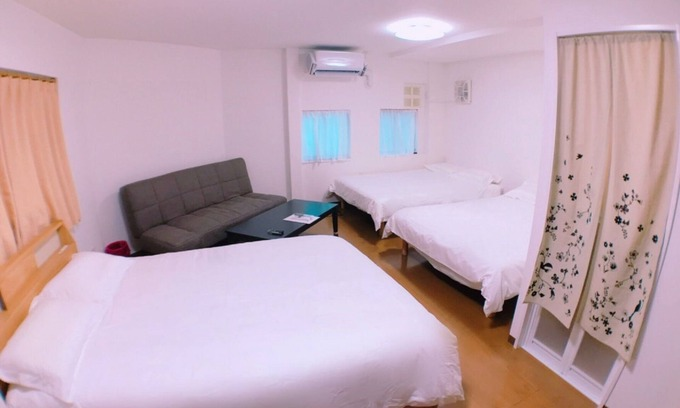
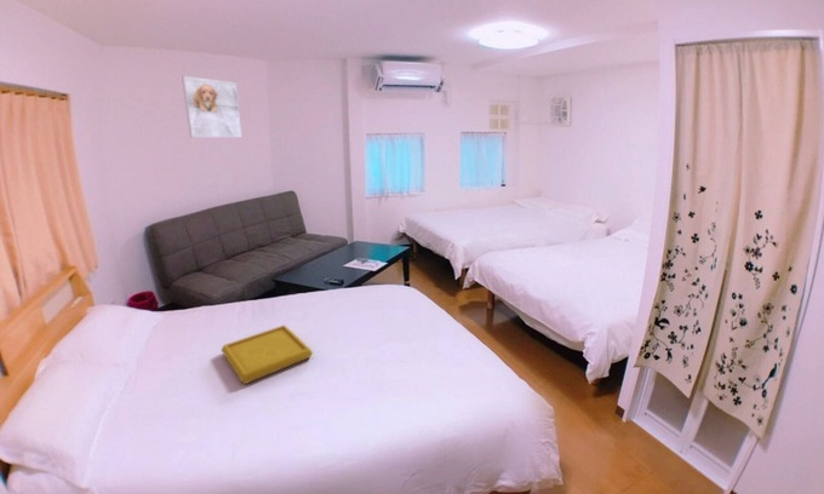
+ serving tray (267, 351)
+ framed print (213, 108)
